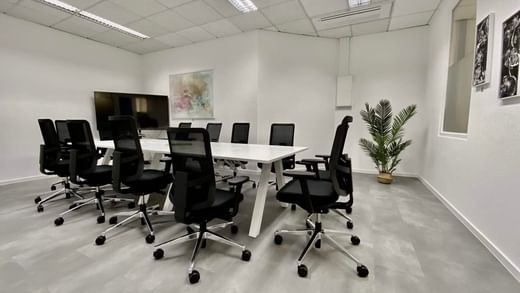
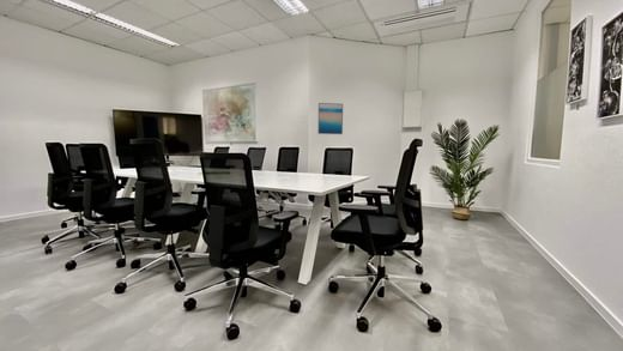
+ wall art (329, 119)
